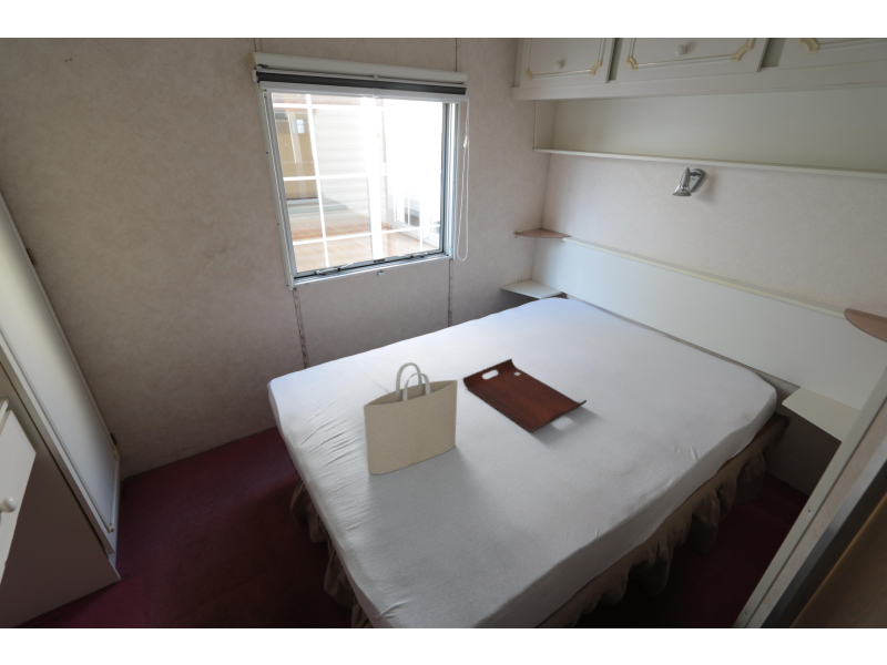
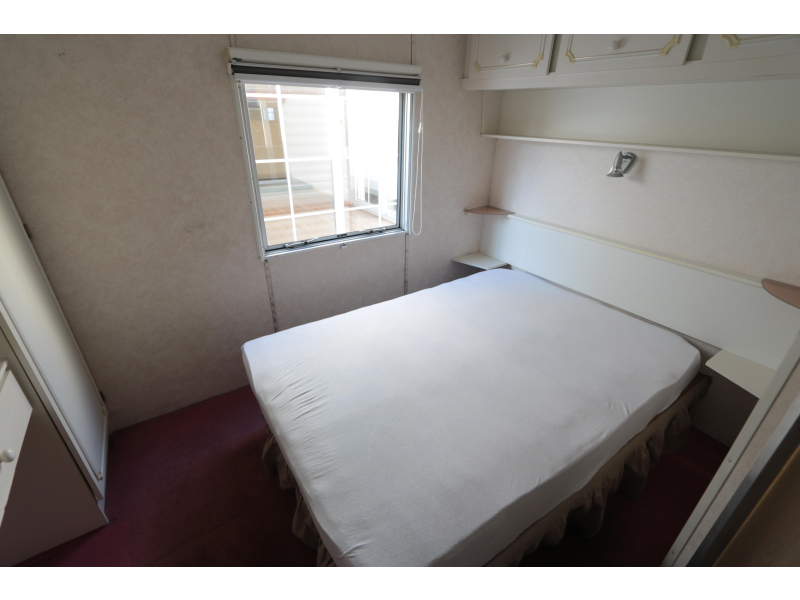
- tote bag (412, 416)
- serving tray (521, 391)
